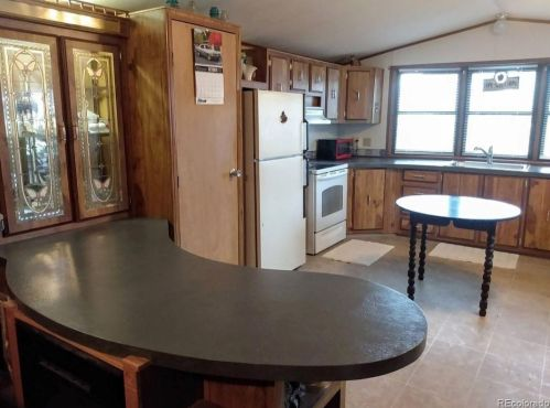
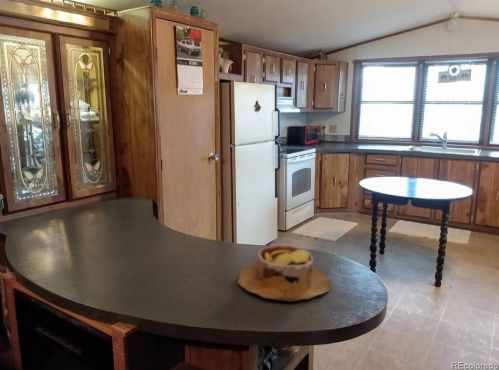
+ bowl (284, 265)
